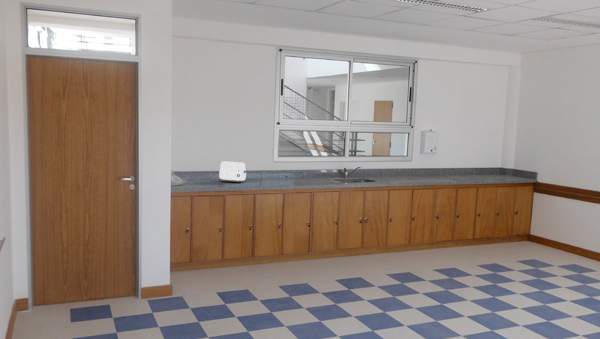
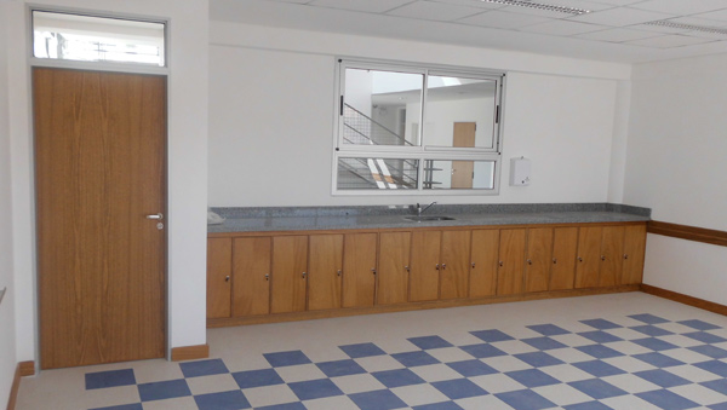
- toaster (232, 172)
